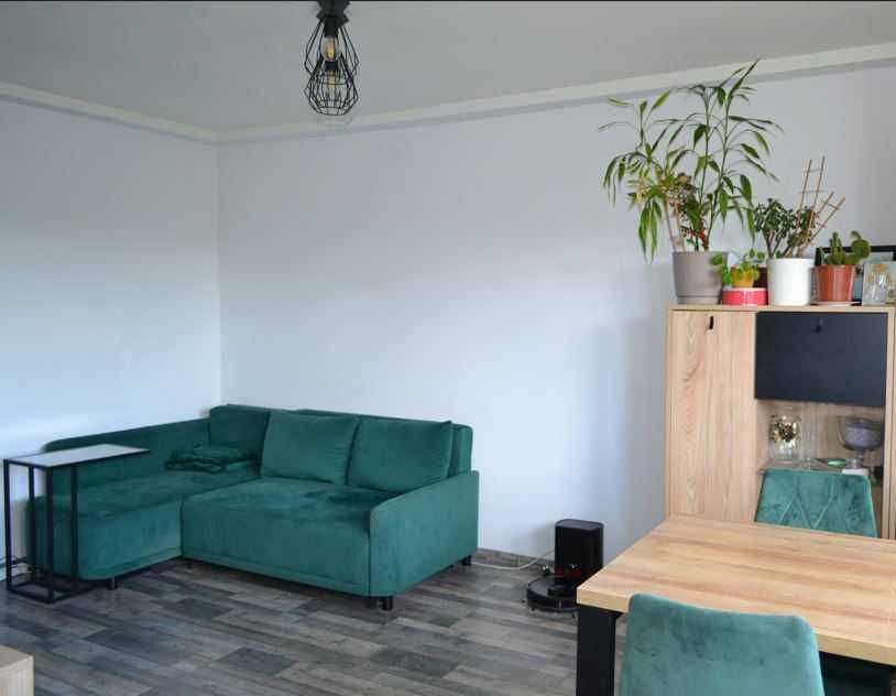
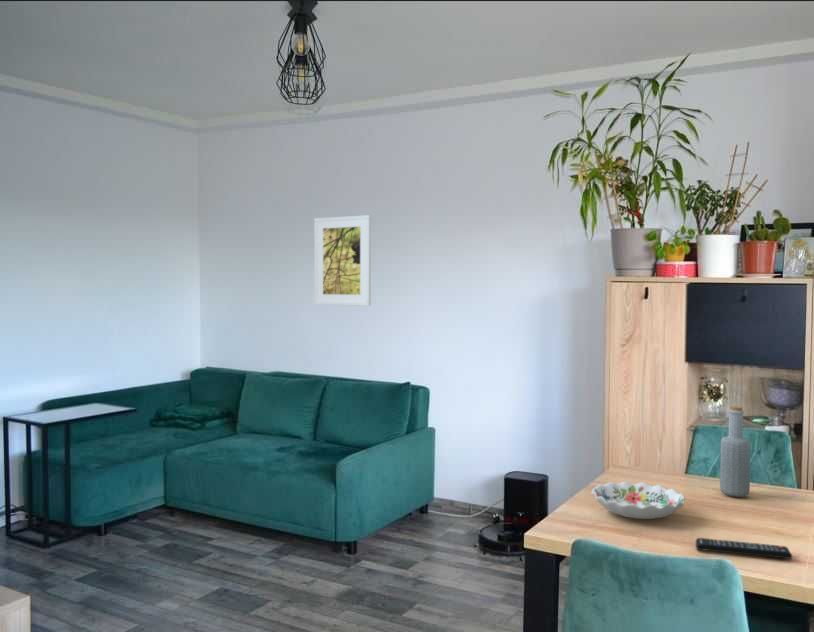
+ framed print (341, 261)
+ decorative bowl (637, 502)
+ remote control (742, 548)
+ bottle (735, 451)
